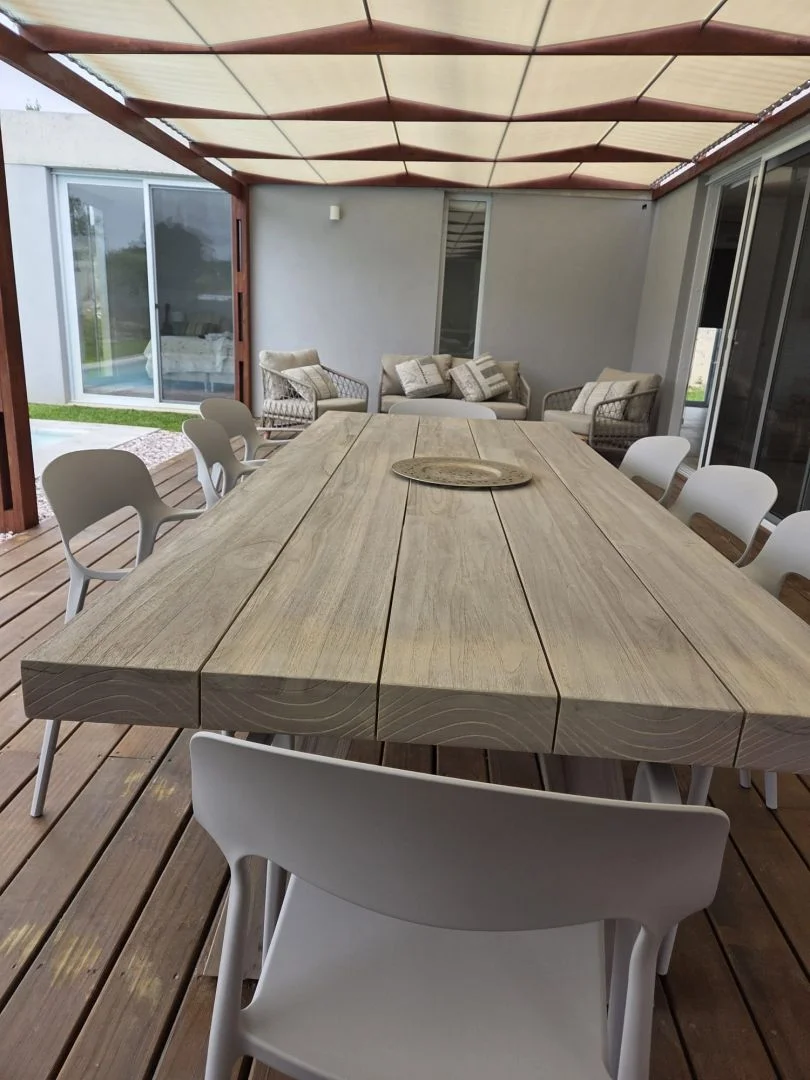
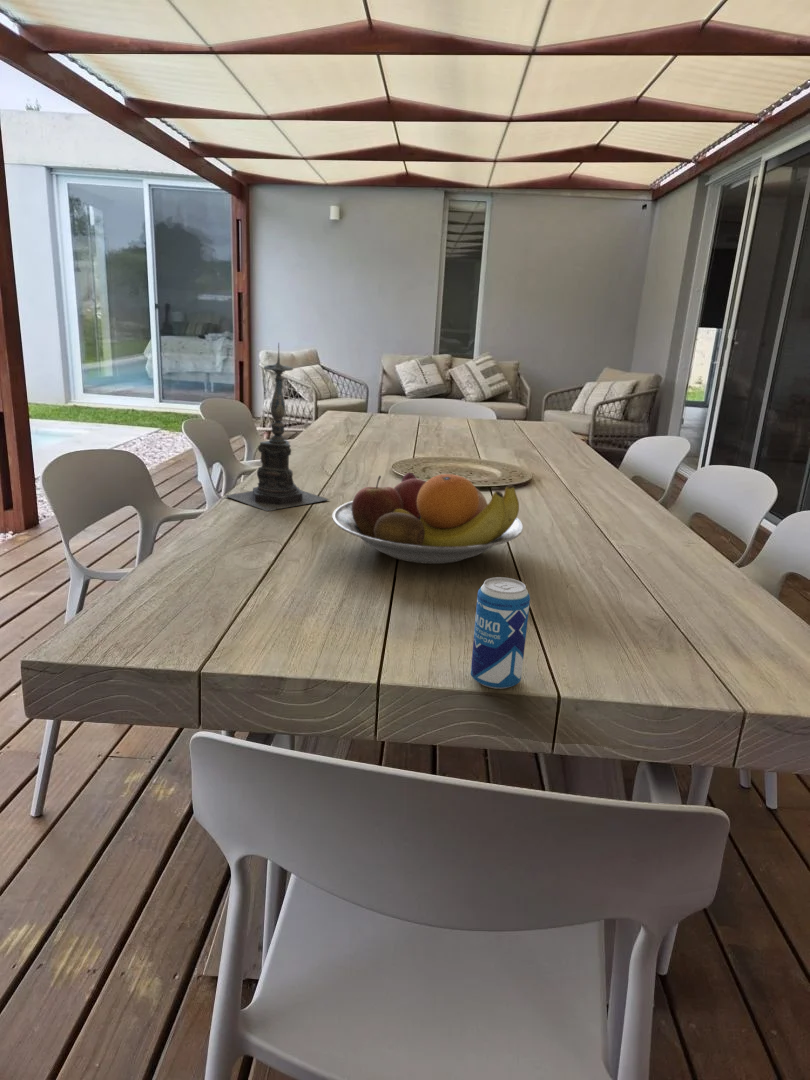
+ beverage can (500, 632)
+ fruit bowl (428, 510)
+ candle holder (277, 422)
